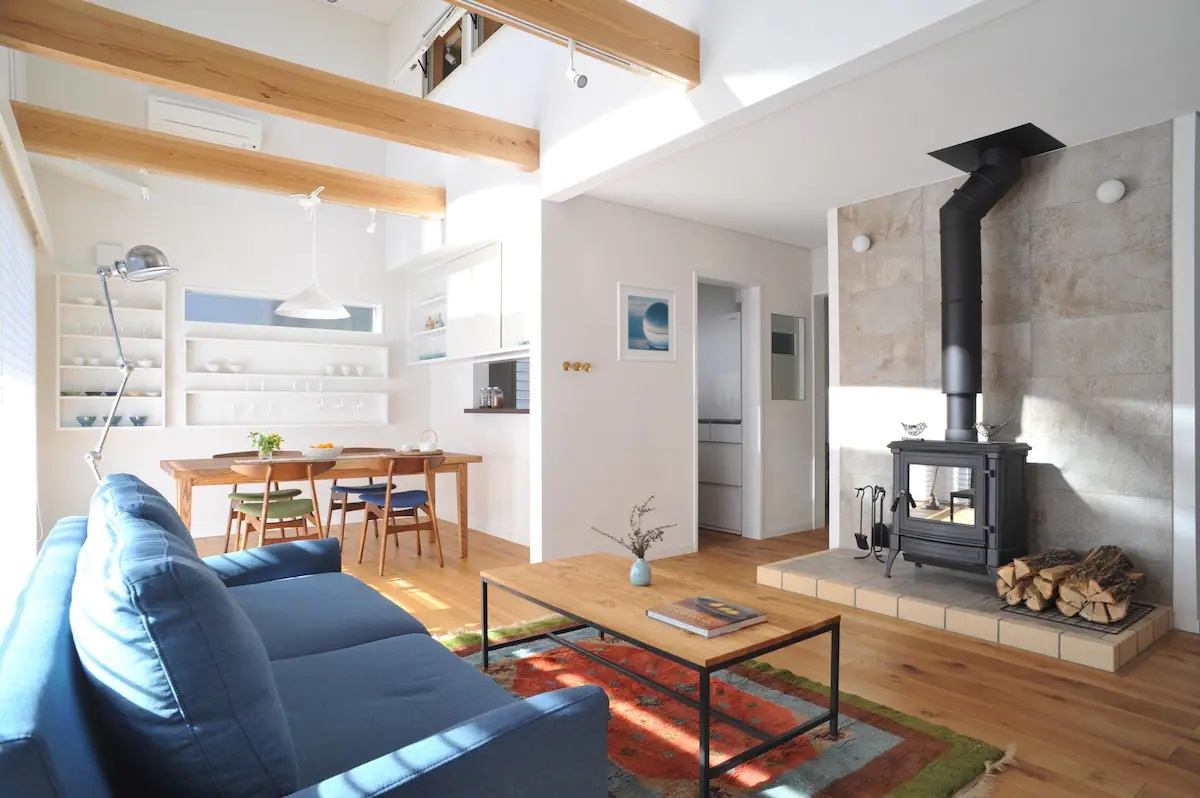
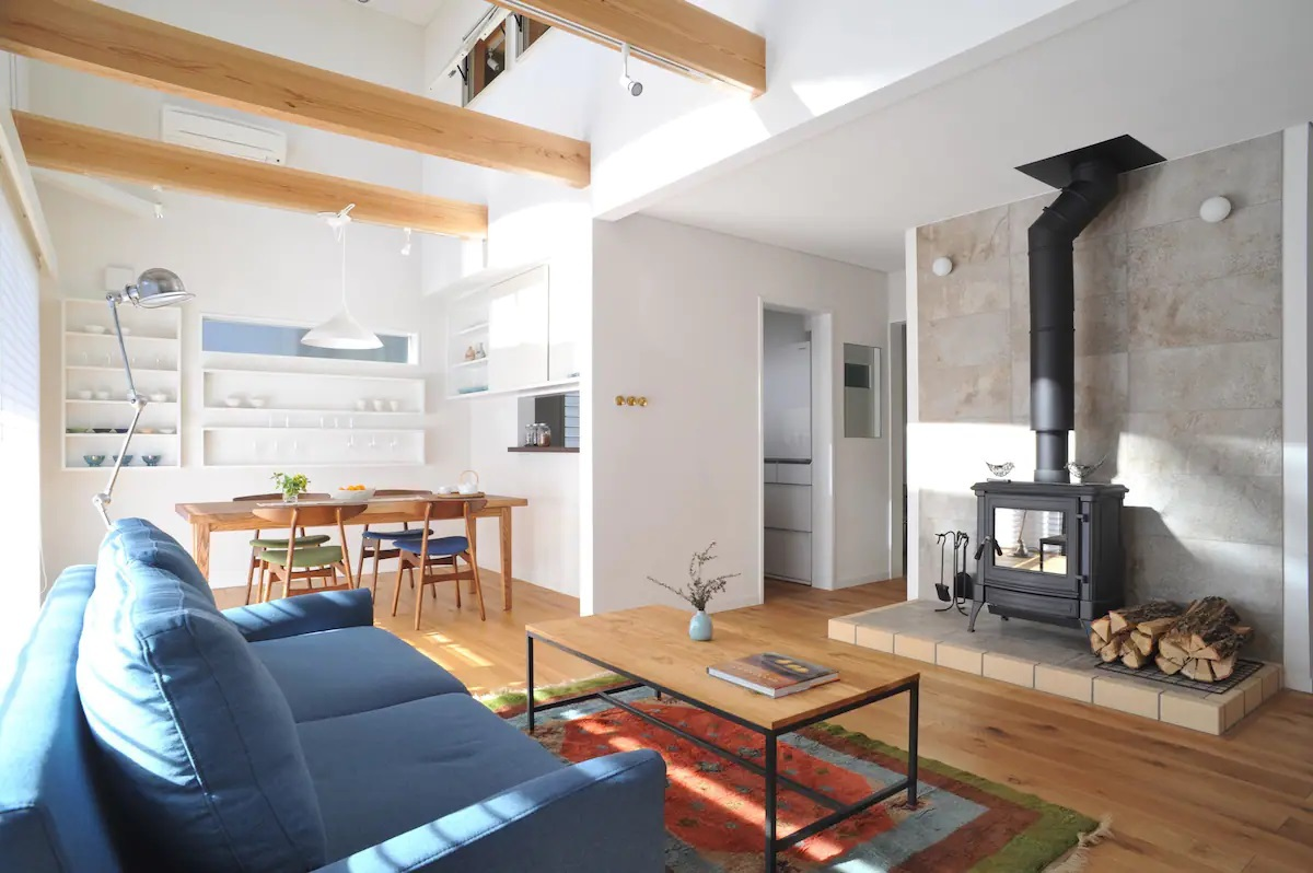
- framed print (648, 323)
